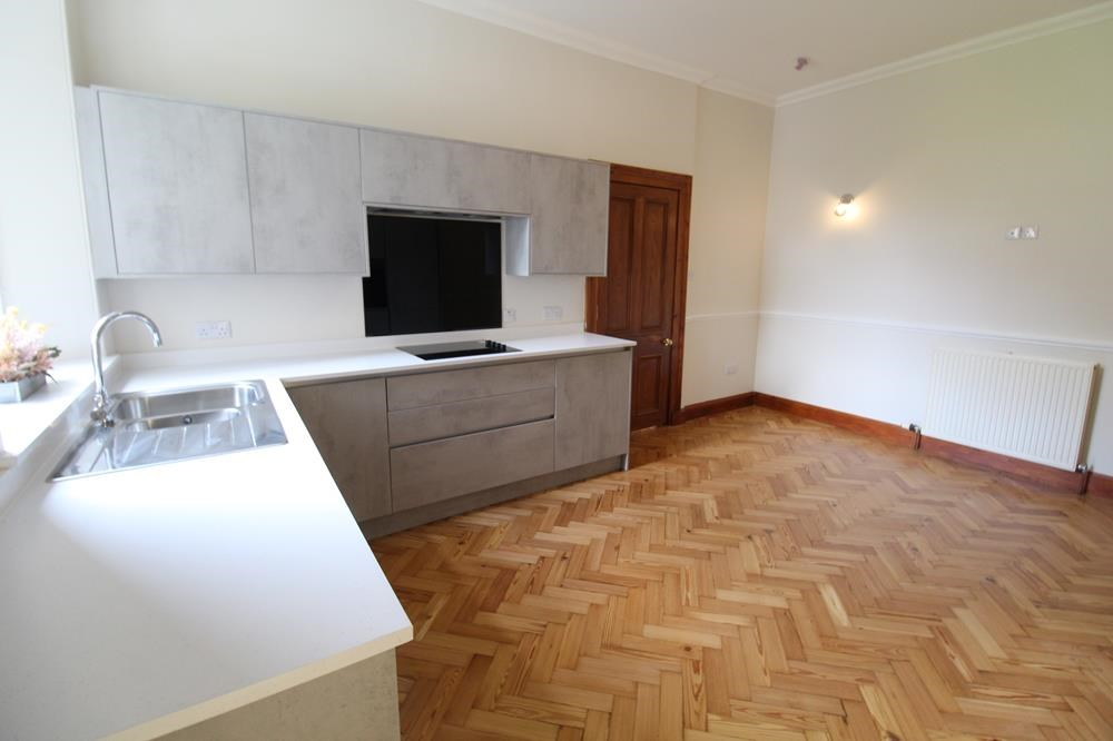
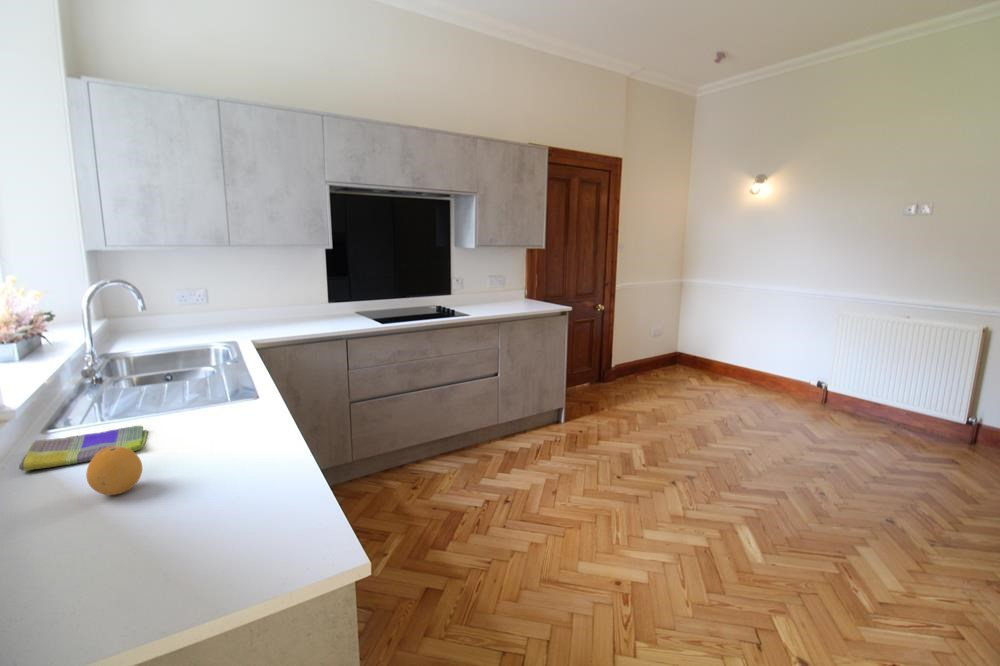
+ fruit (114, 470)
+ dish towel (87, 445)
